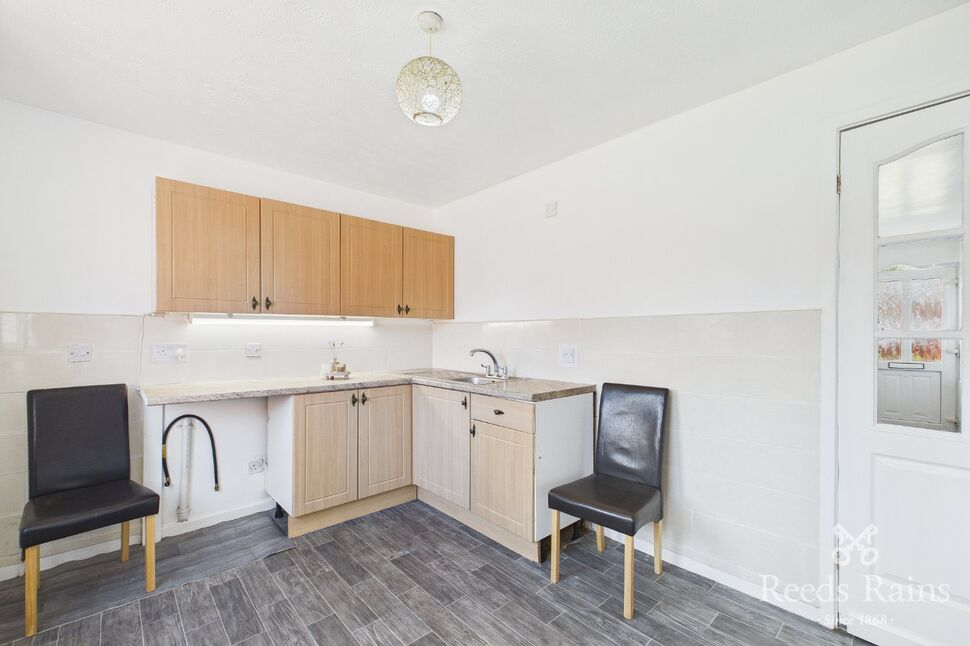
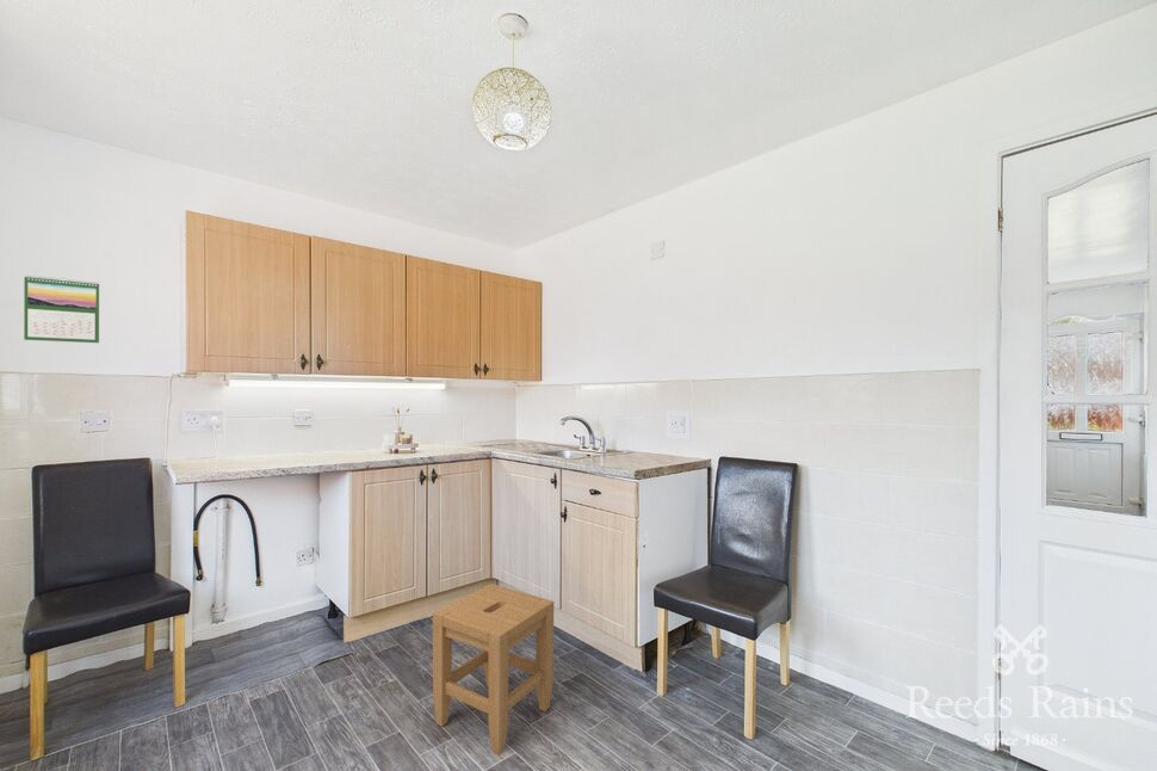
+ stool (494, 661)
+ calendar (62, 309)
